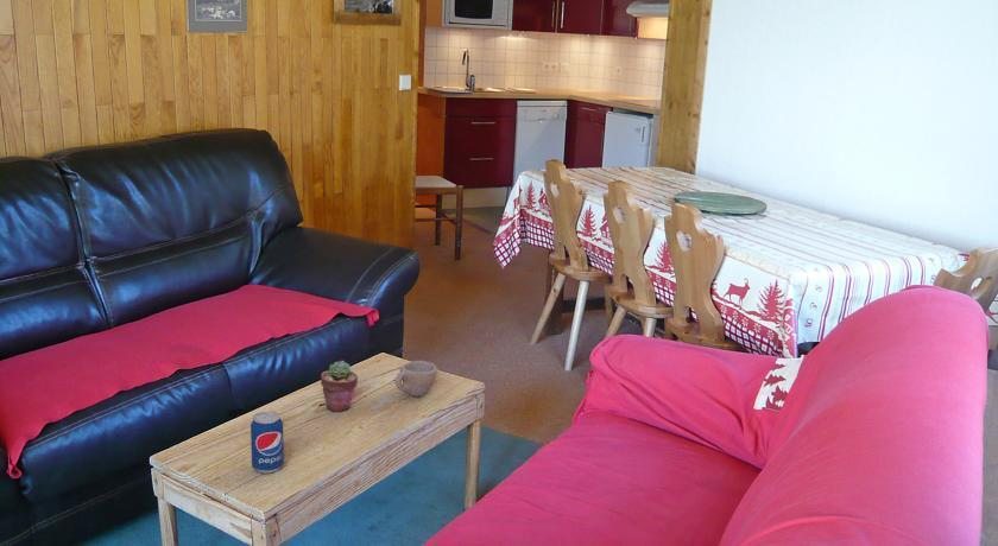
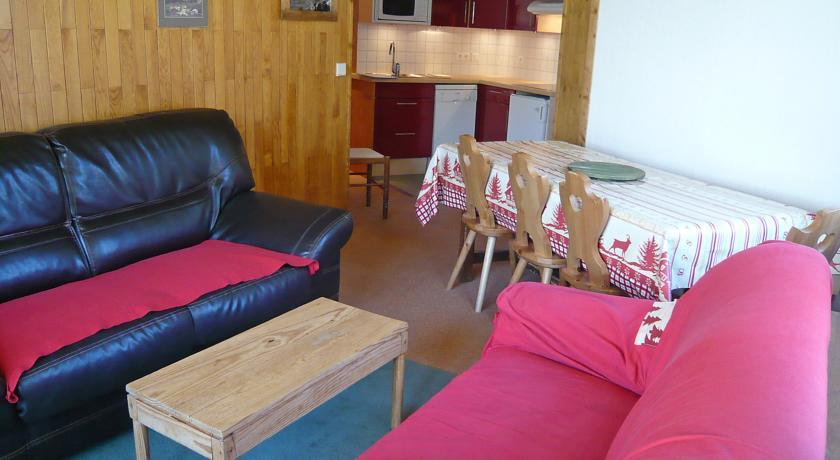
- cup (413, 381)
- potted succulent (339, 383)
- beverage can (266, 442)
